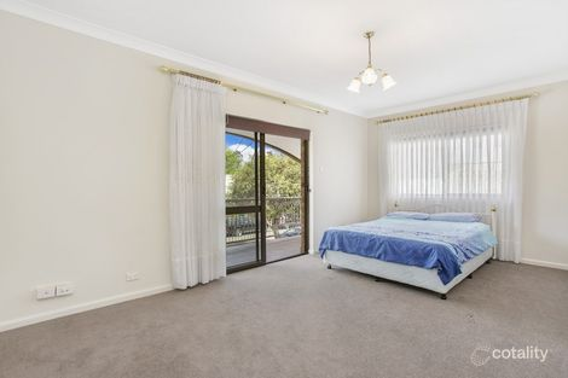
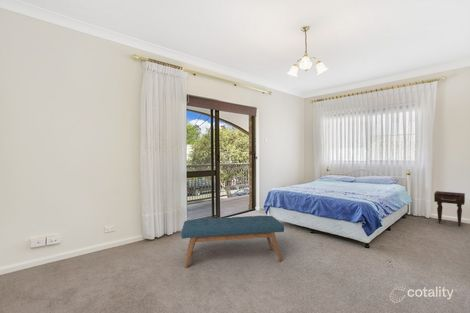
+ bench (232, 238)
+ nightstand (451, 203)
